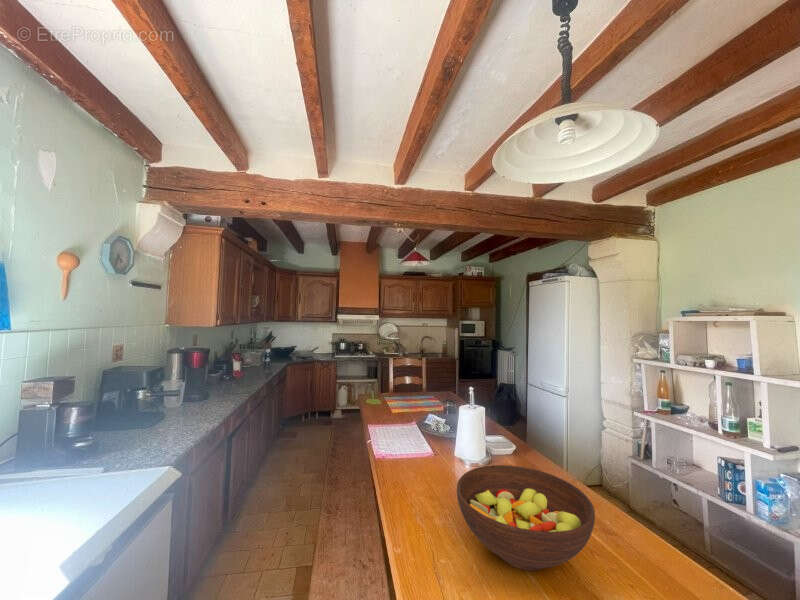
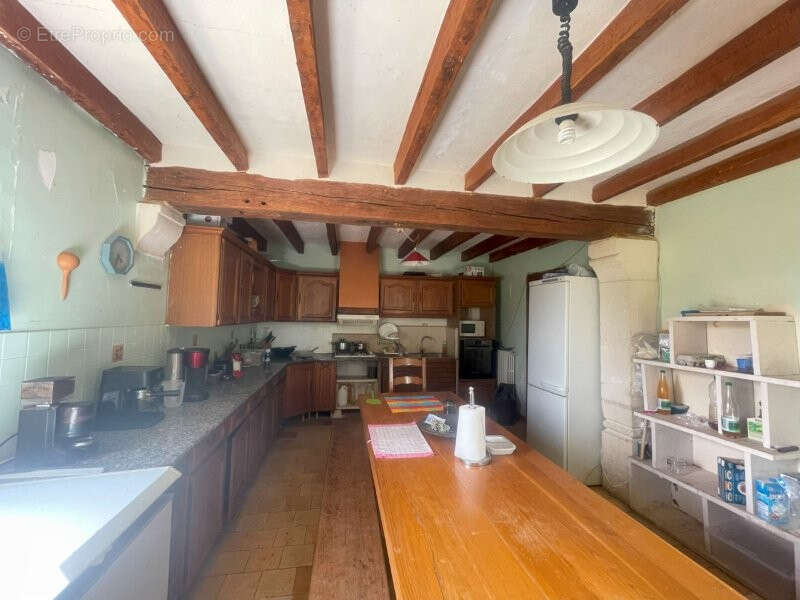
- fruit bowl (521, 522)
